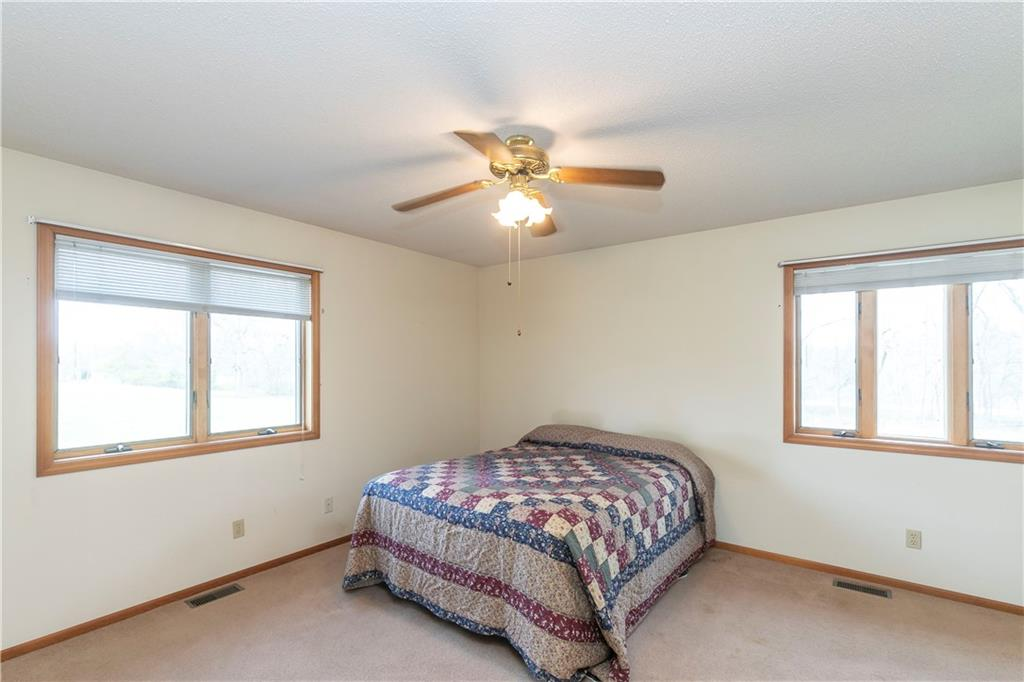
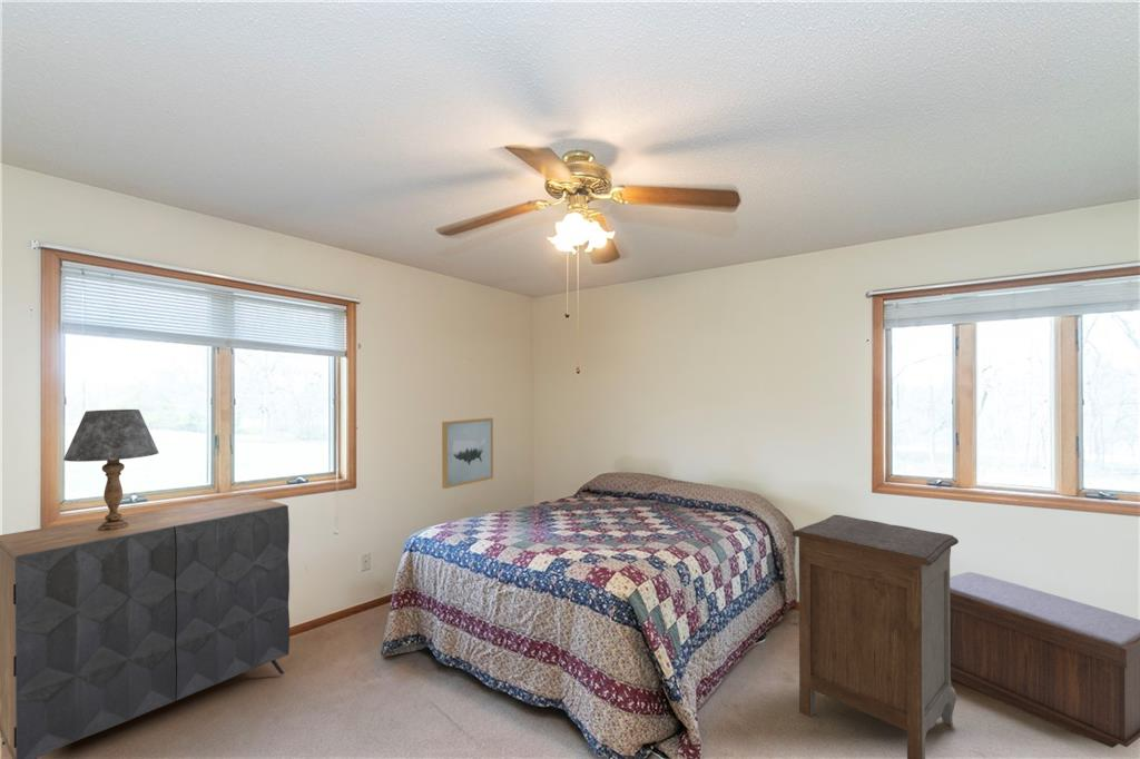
+ bench (1033, 648)
+ dresser (157, 612)
+ nightstand (877, 622)
+ table lamp (112, 469)
+ wall art (469, 451)
